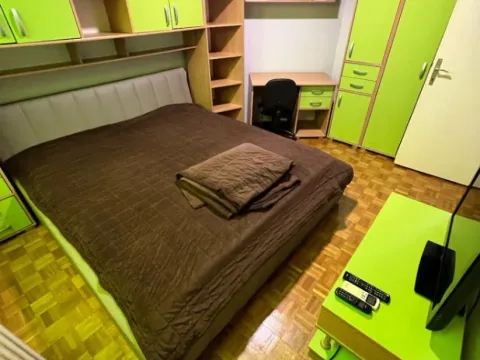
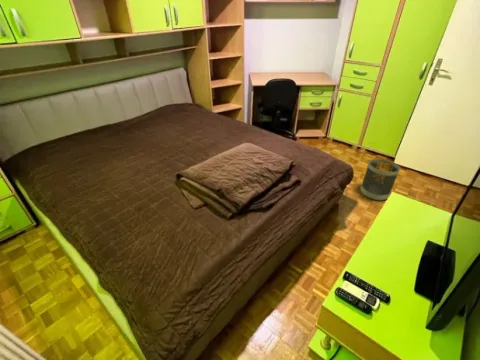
+ wastebasket (379, 179)
